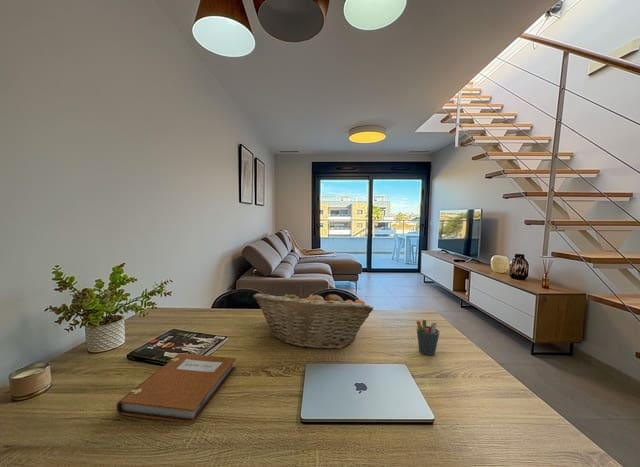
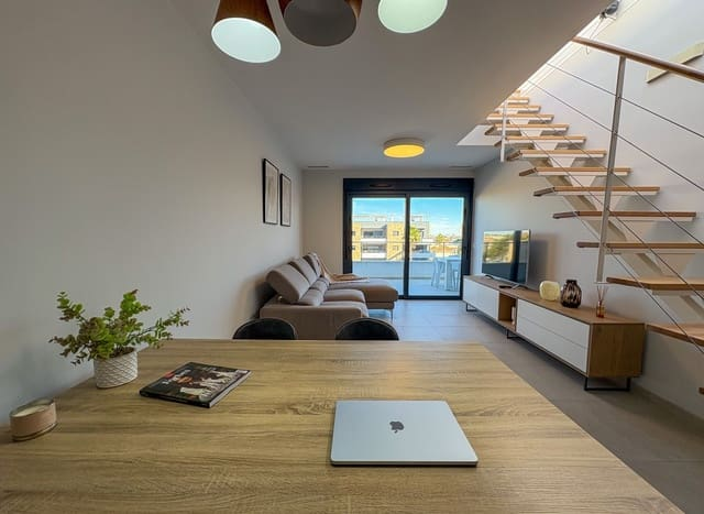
- notebook (185, 380)
- pen holder (427, 334)
- fruit basket (312, 311)
